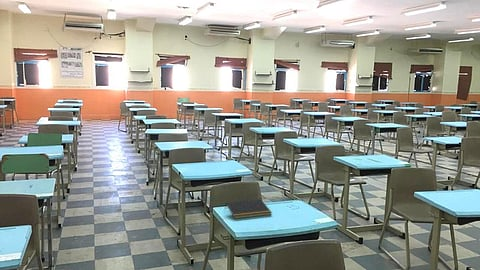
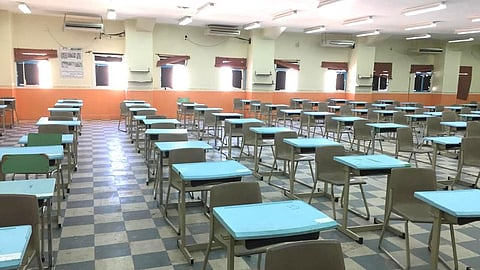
- notepad (248, 208)
